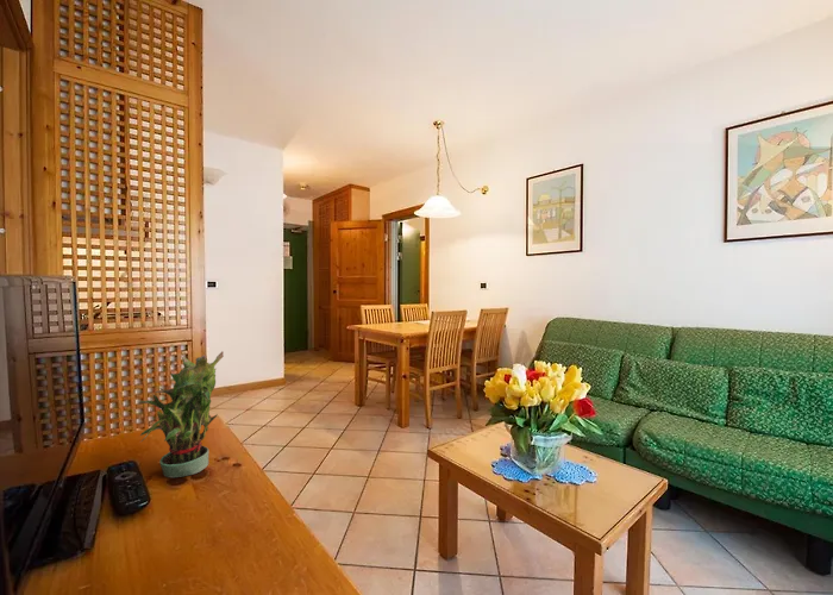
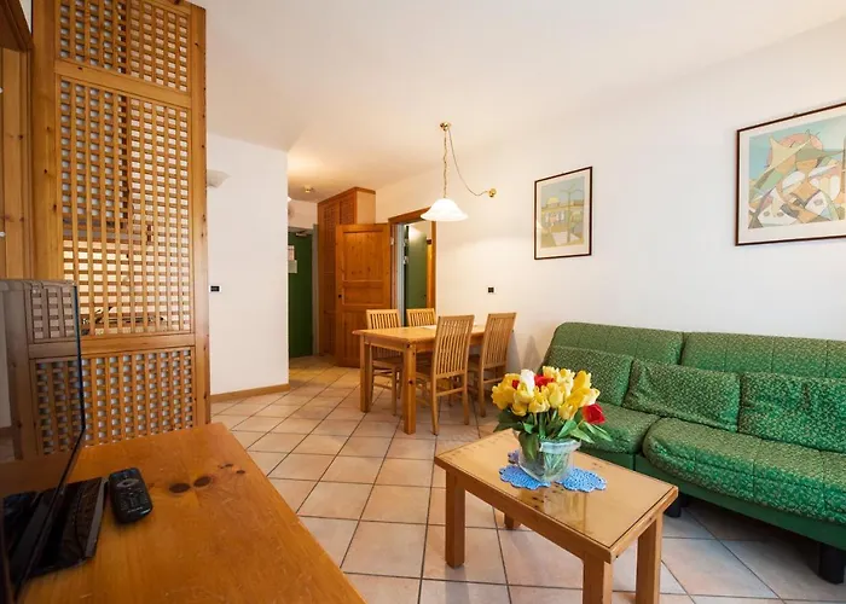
- potted plant (186, 412)
